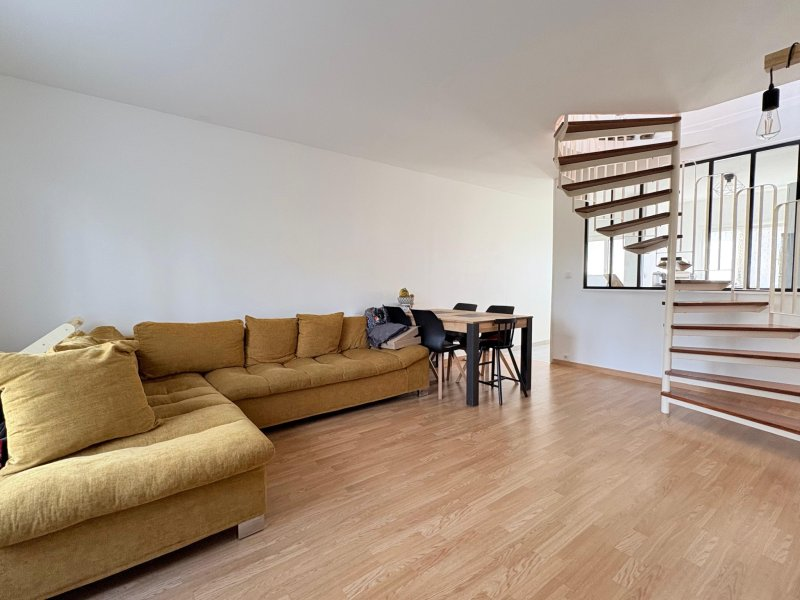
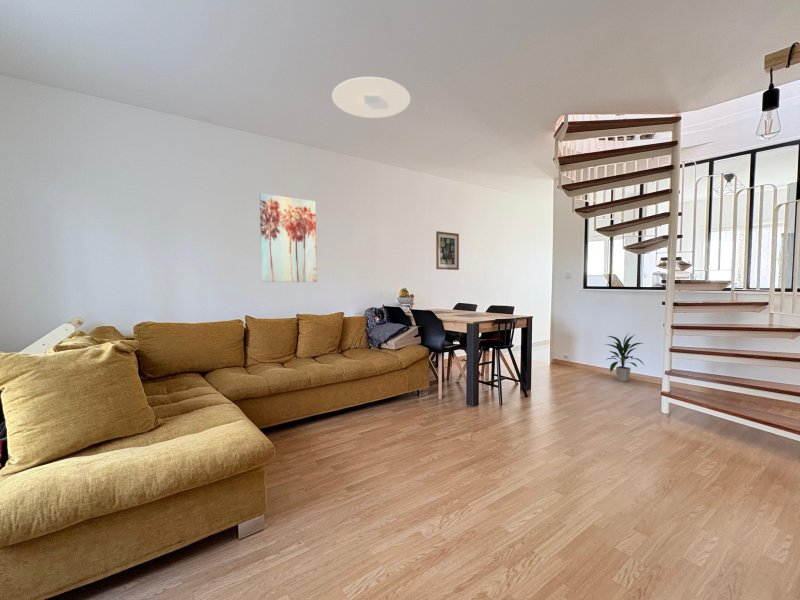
+ ceiling light (371, 95)
+ wall art (289, 239)
+ indoor plant (621, 356)
+ wall art (447, 251)
